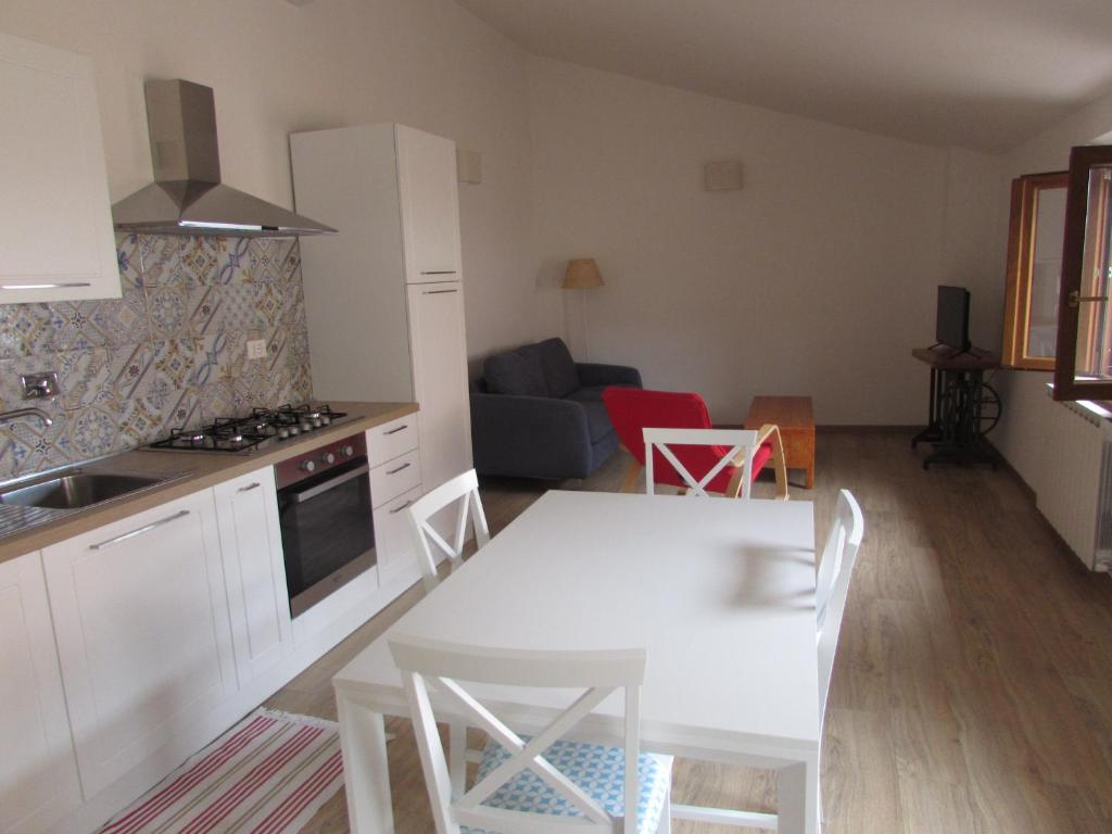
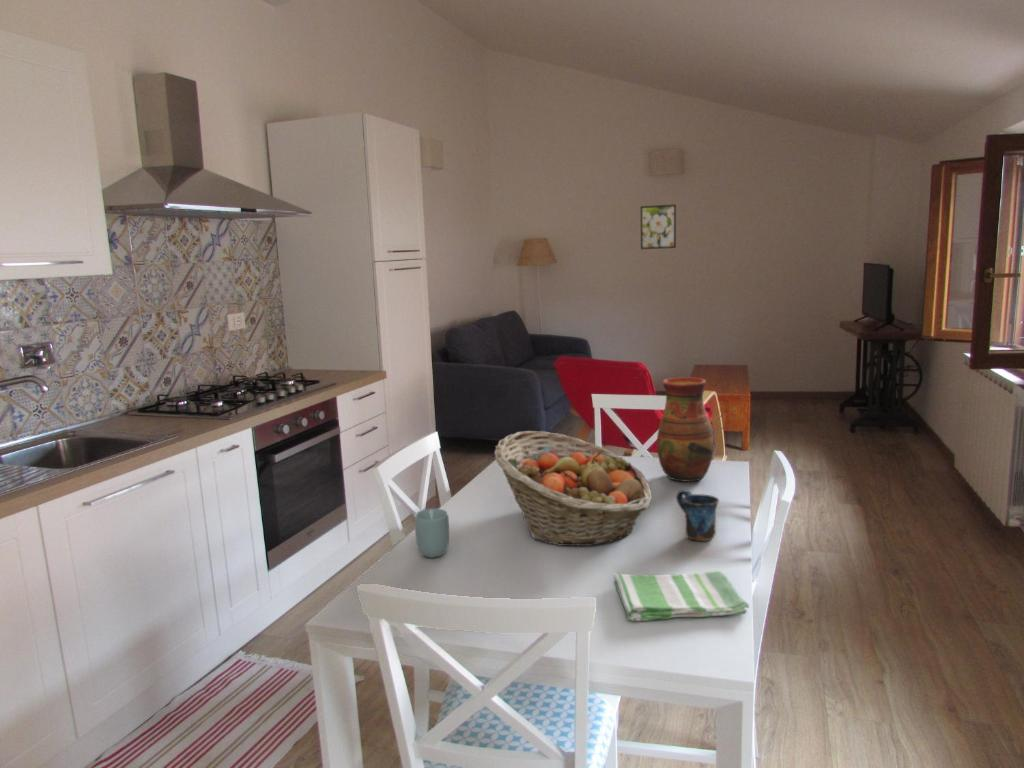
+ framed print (658, 227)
+ fruit basket (573, 482)
+ cup (432, 534)
+ mug (698, 514)
+ dish towel (677, 592)
+ vase (685, 429)
